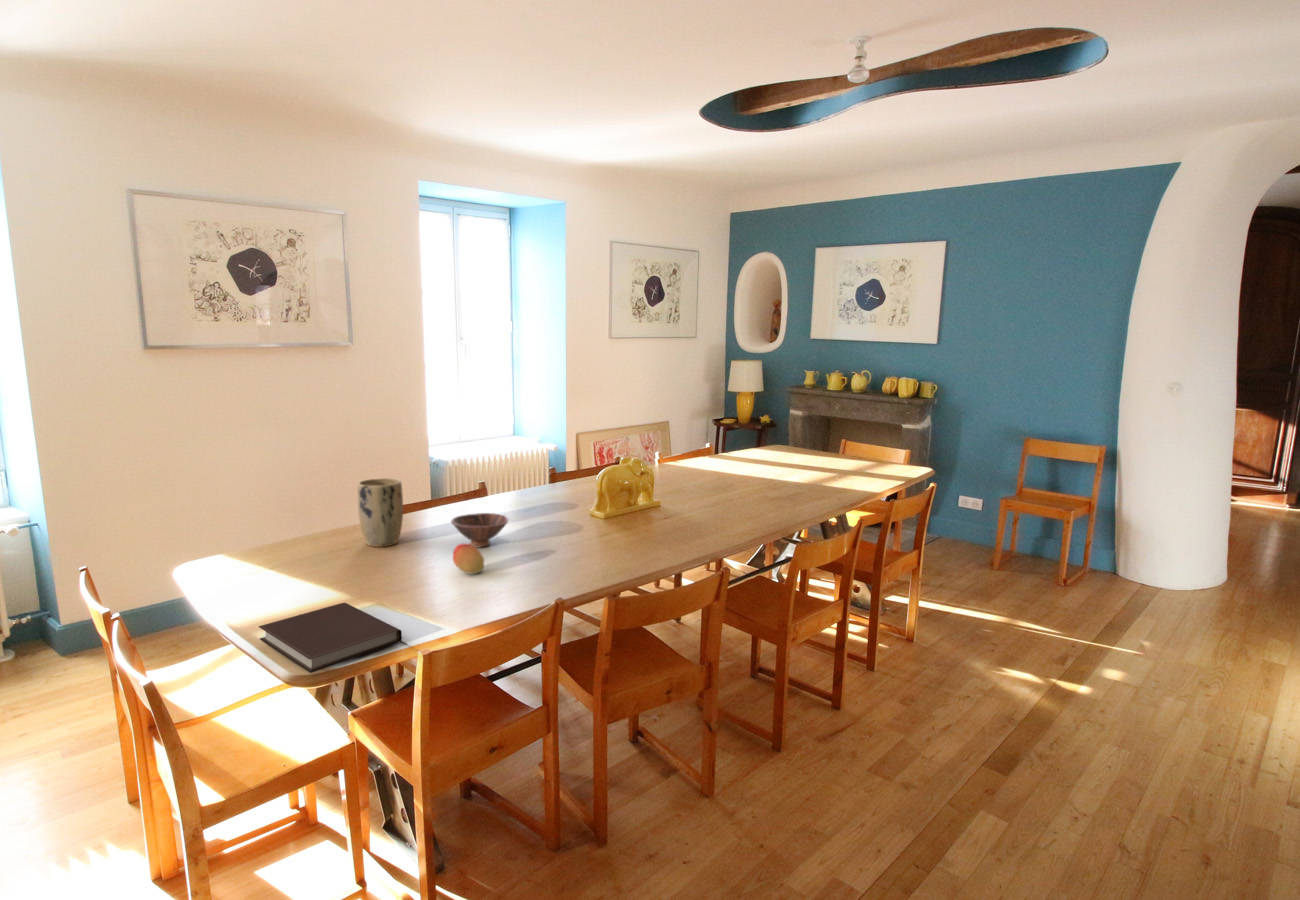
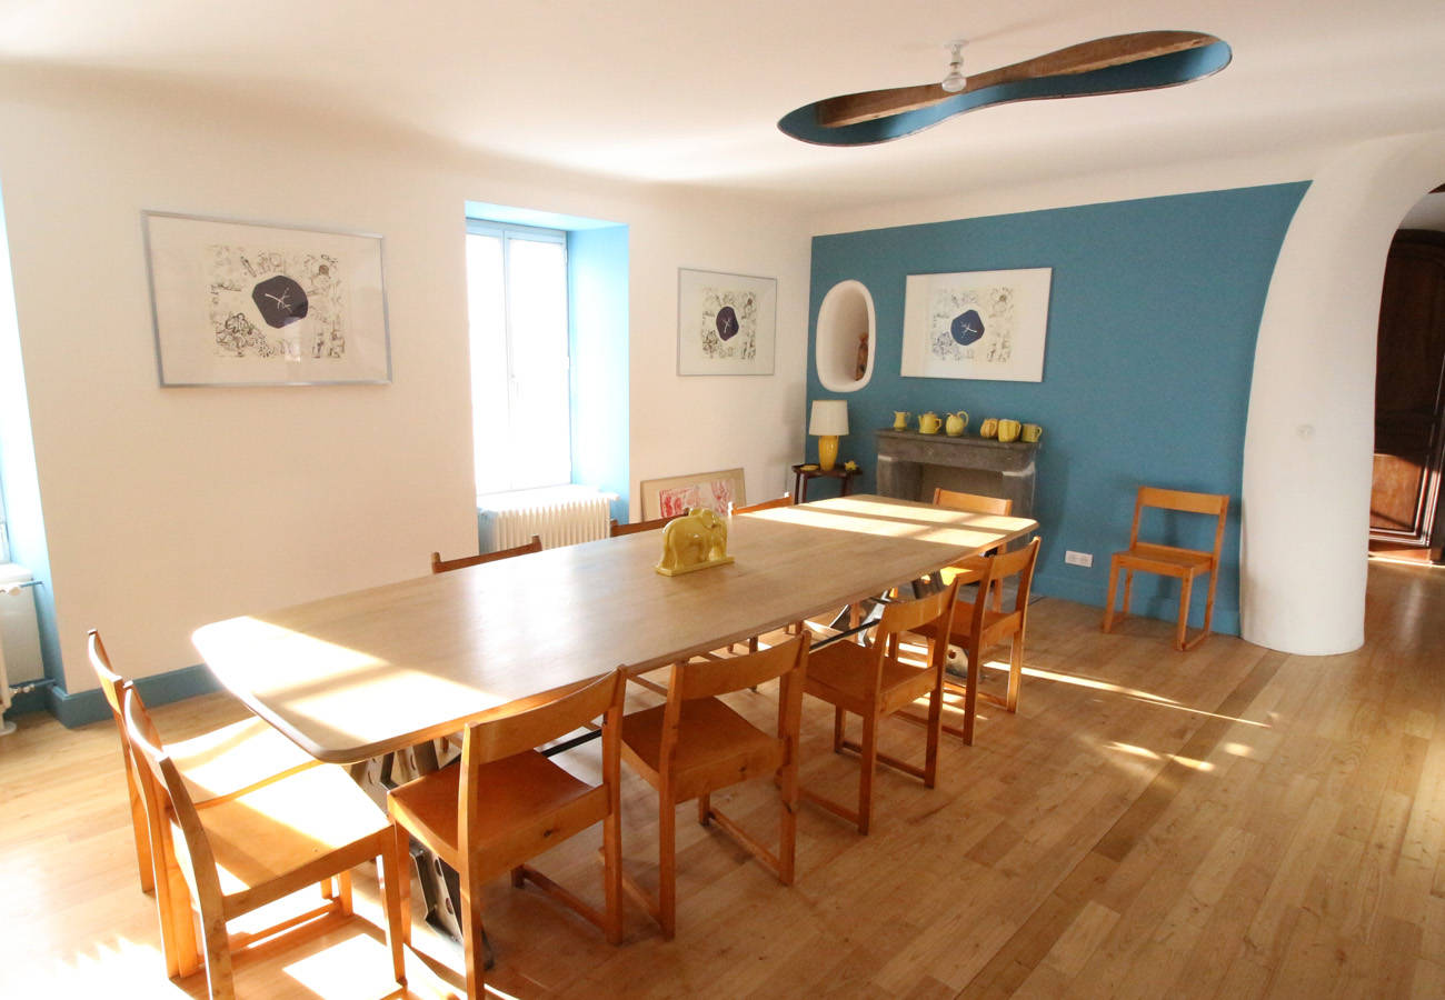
- bowl (480, 532)
- notebook (330, 633)
- fruit (468, 558)
- plant pot (380, 512)
